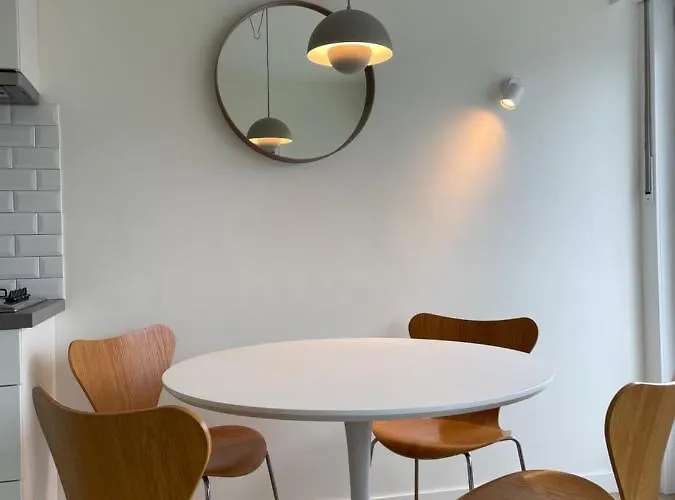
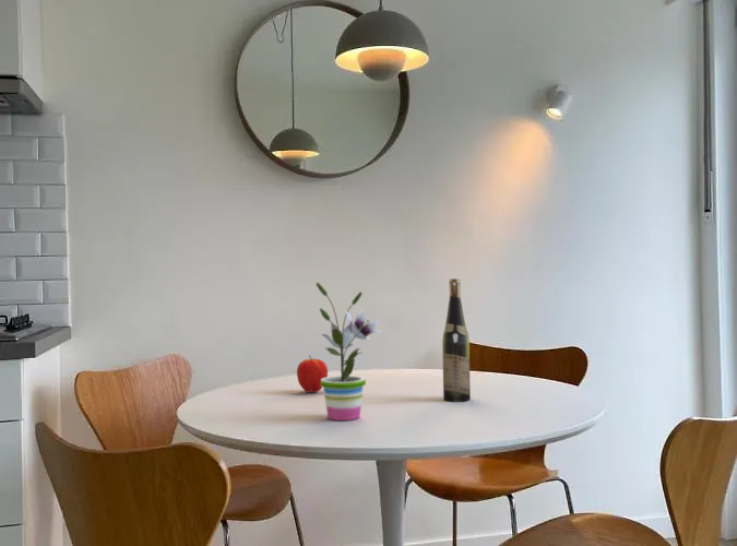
+ apple (312, 372)
+ wine bottle (455, 339)
+ potted plant (348, 346)
